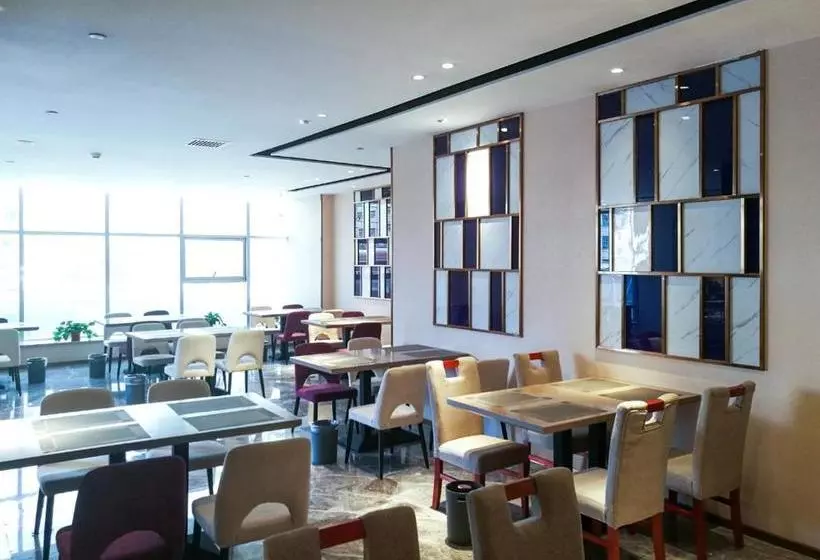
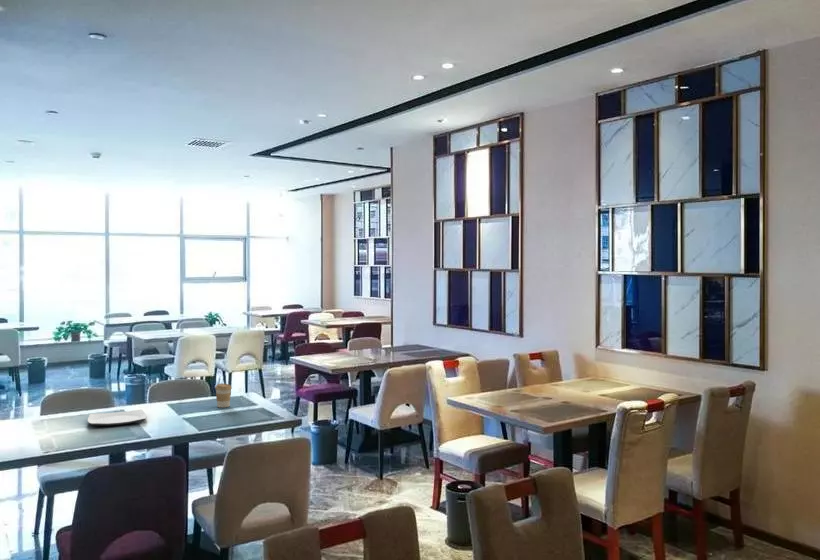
+ coffee cup (223, 395)
+ plate (117, 418)
